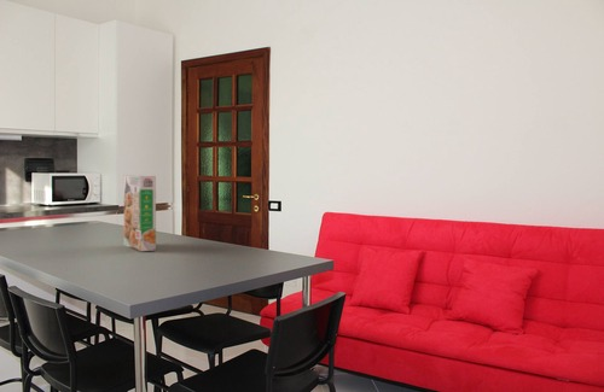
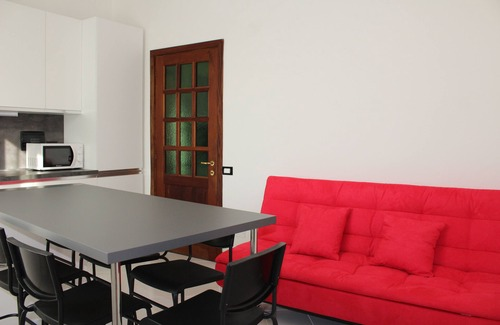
- cereal box (139, 211)
